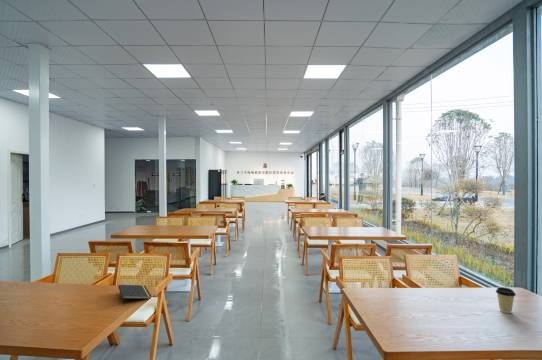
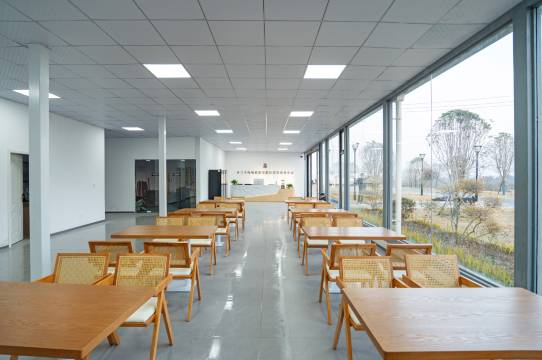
- coffee cup (505, 300)
- notepad (134, 291)
